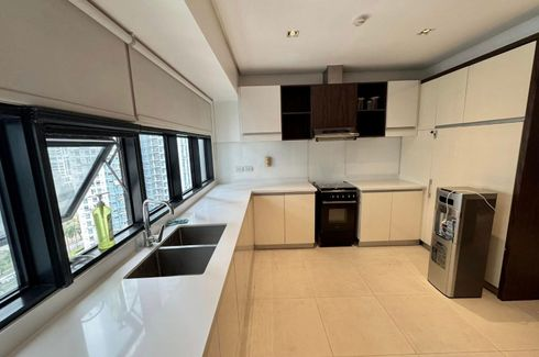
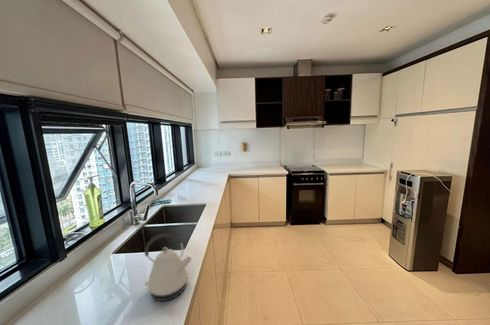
+ kettle (168, 262)
